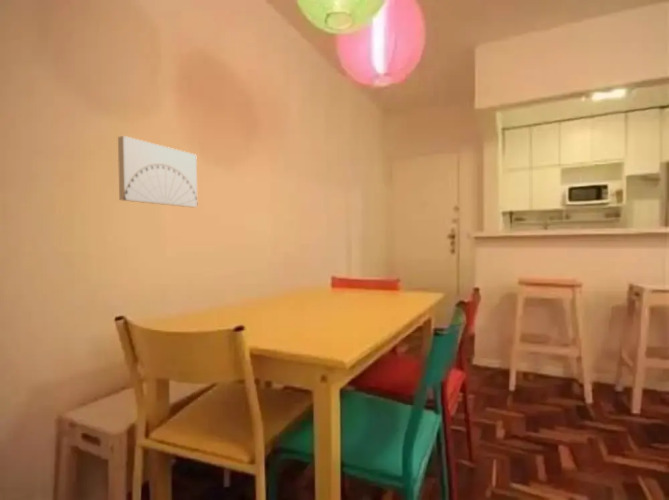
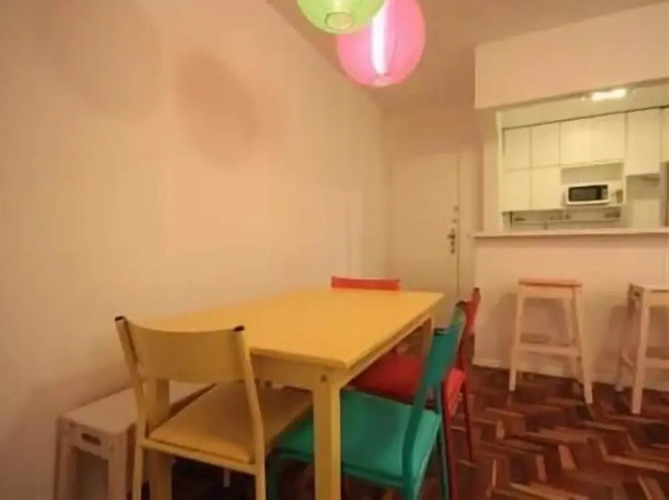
- wall art (161, 175)
